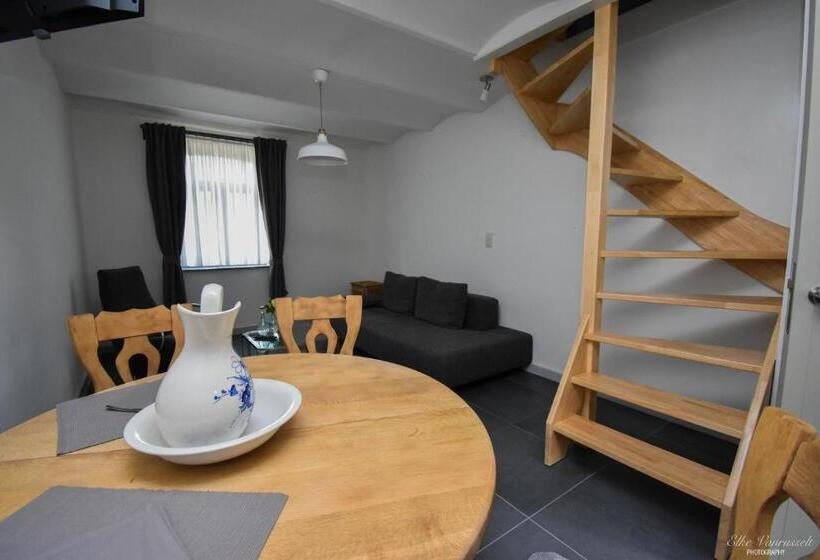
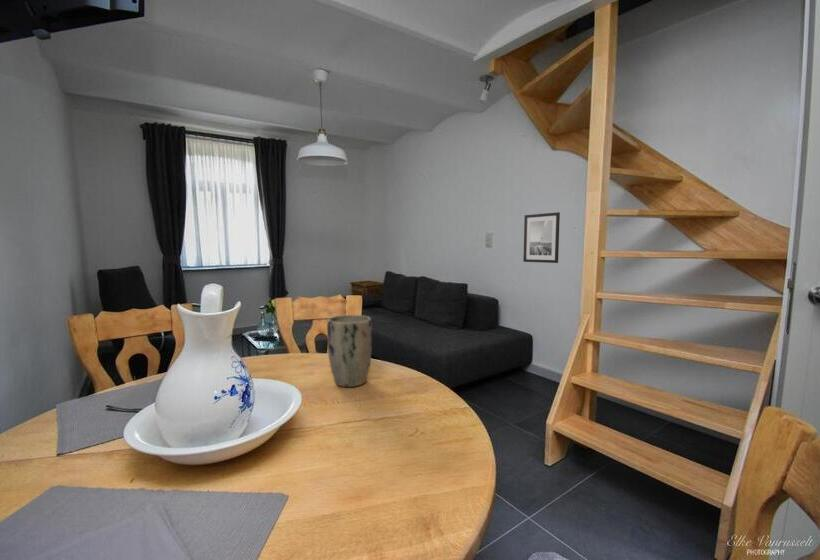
+ wall art (540, 238)
+ plant pot (349, 350)
